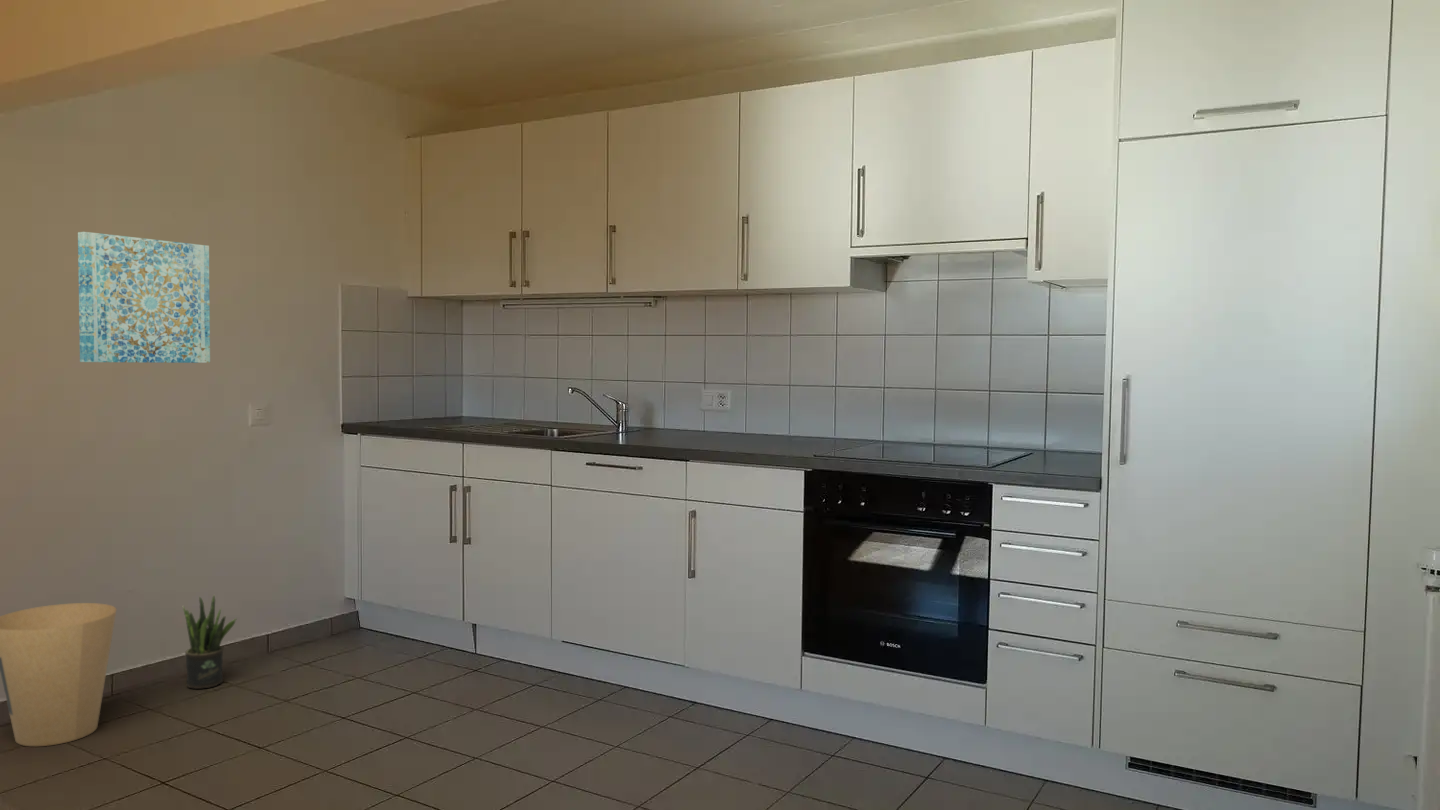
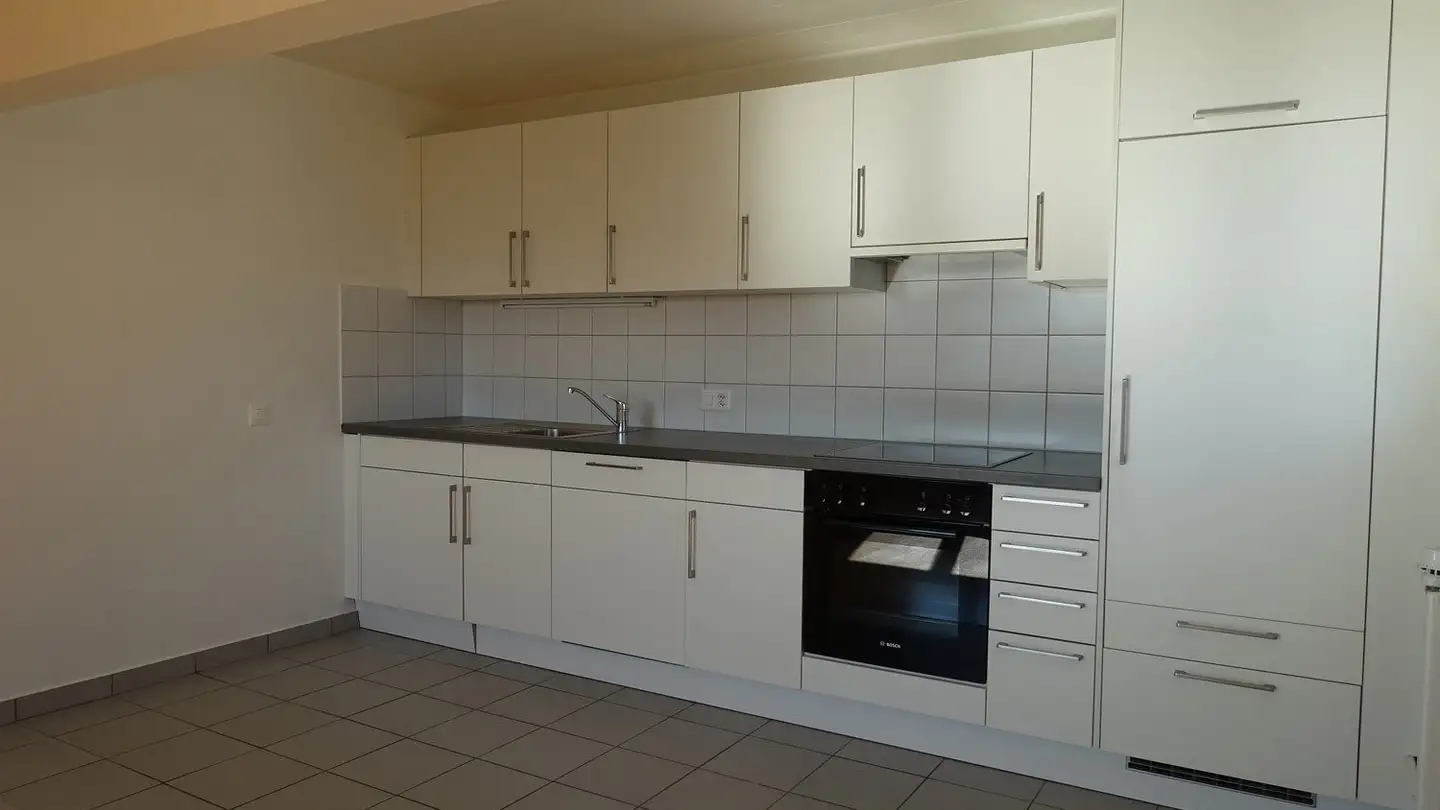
- potted plant (207, 641)
- trash can (56, 674)
- wall art (147, 301)
